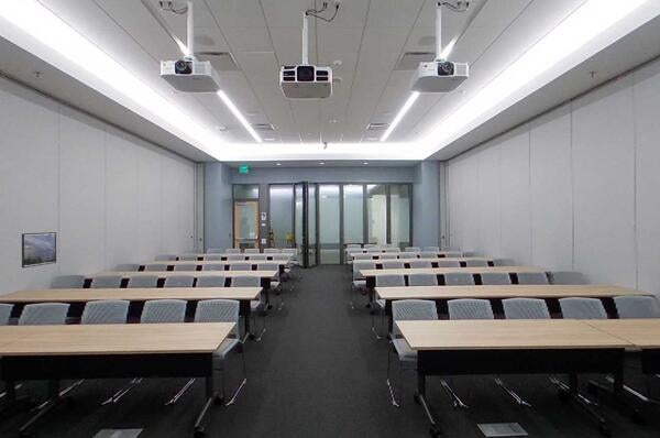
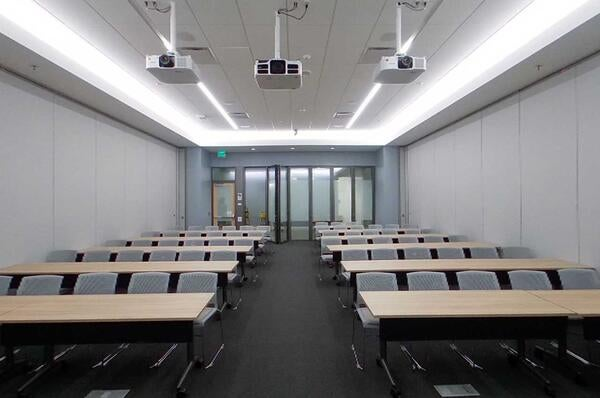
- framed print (40, 249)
